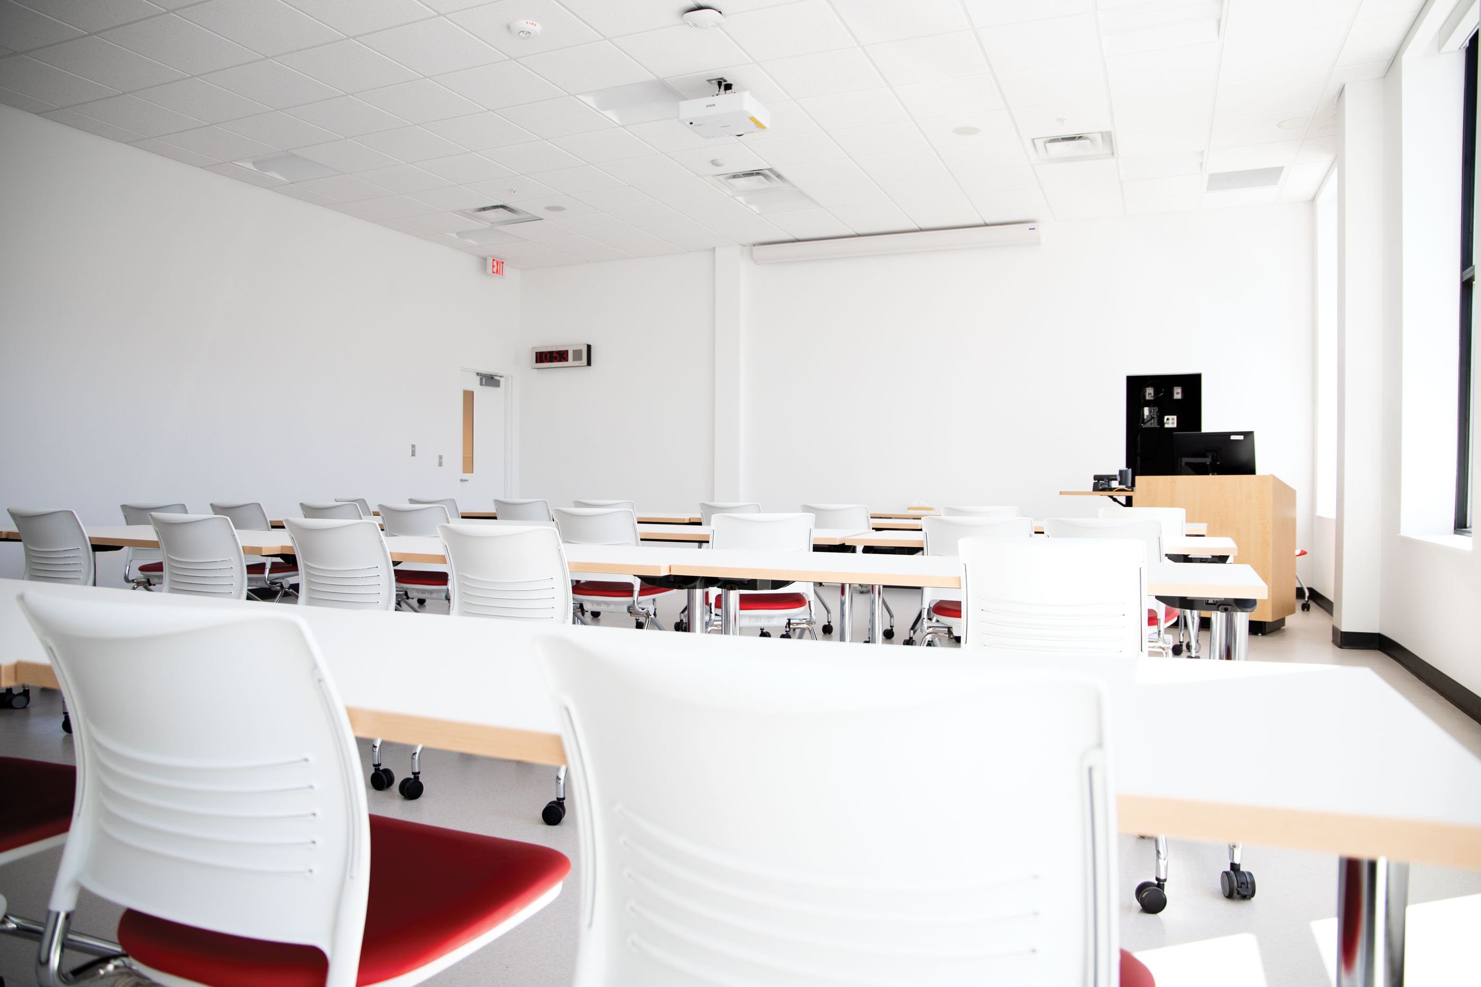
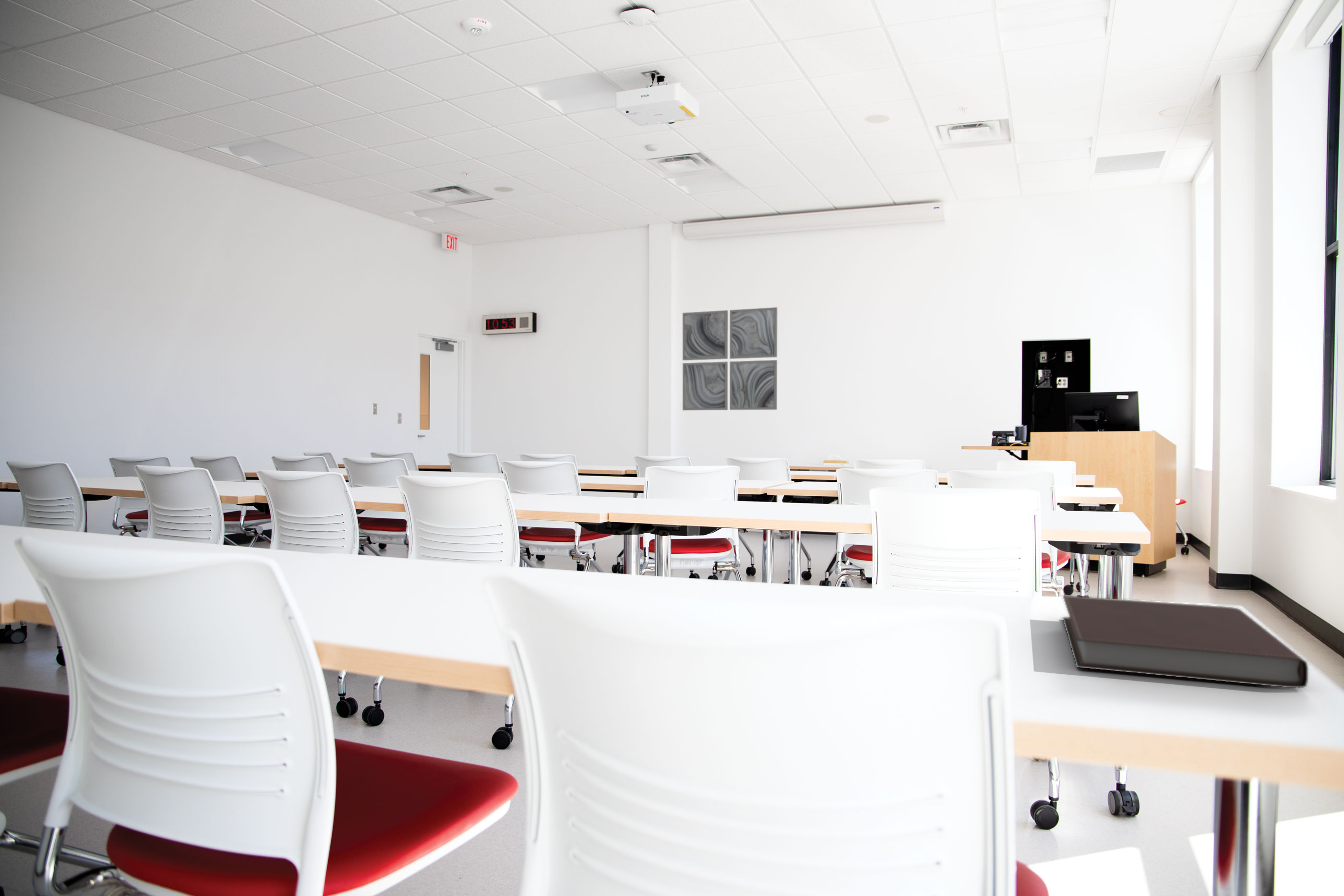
+ notebook (1165, 635)
+ wall art (730, 361)
